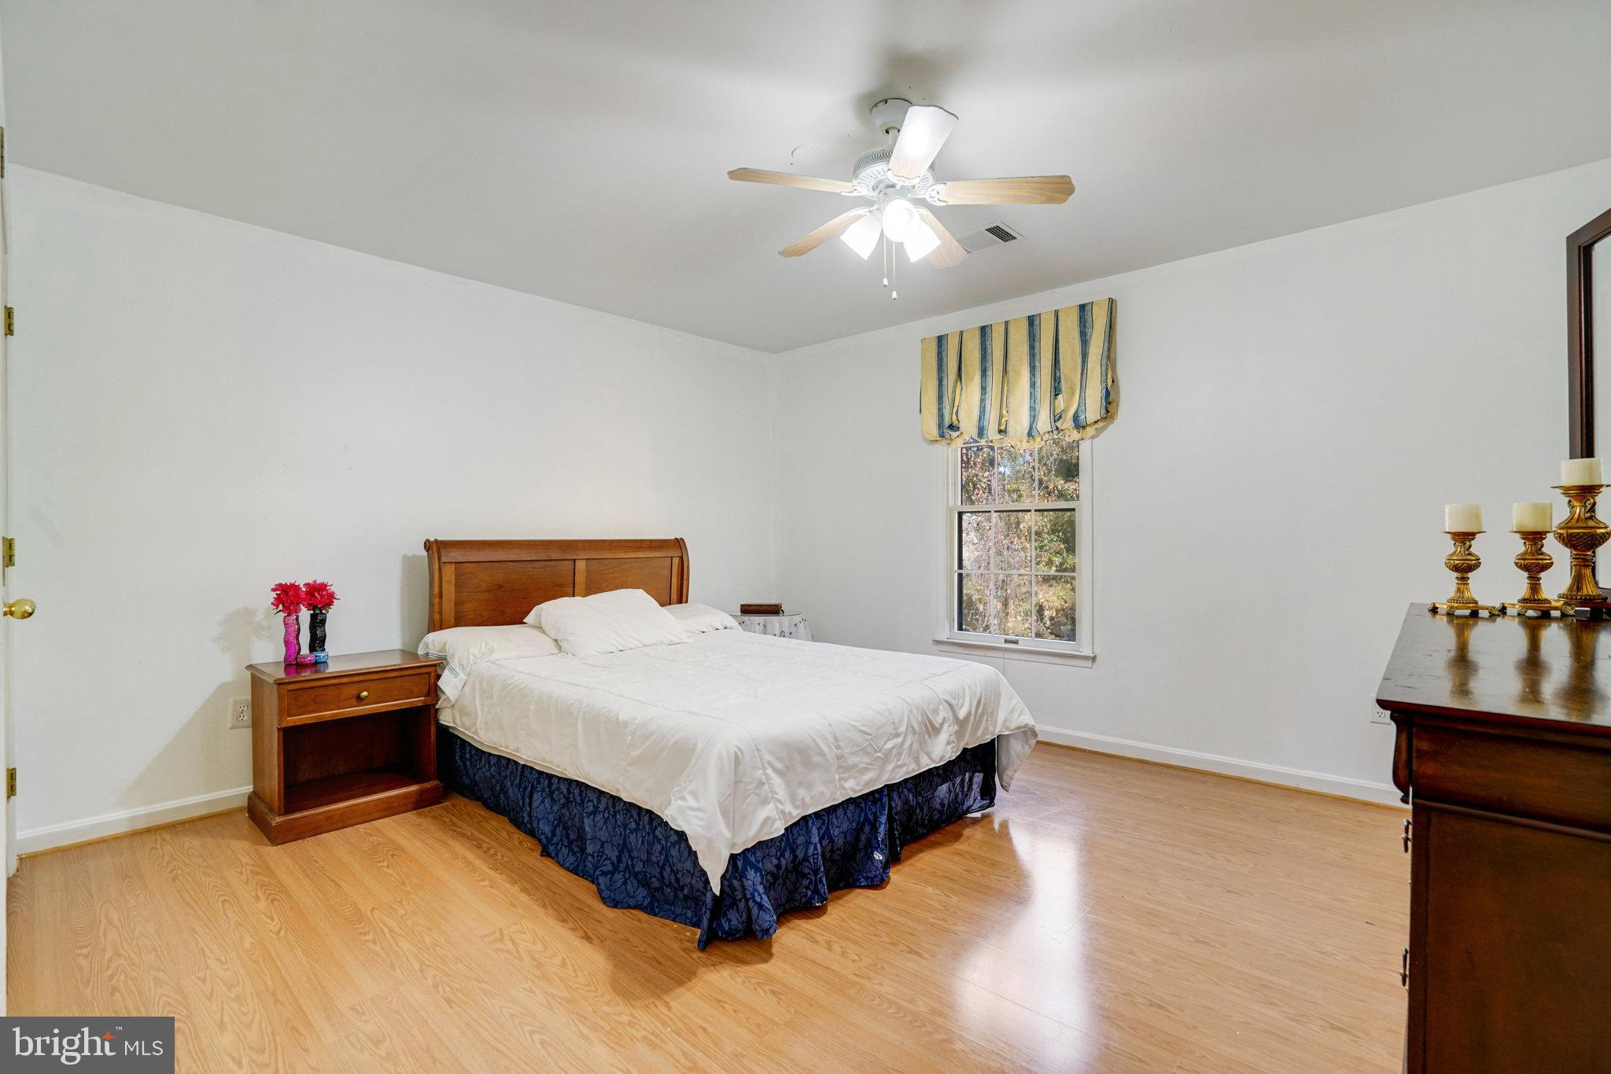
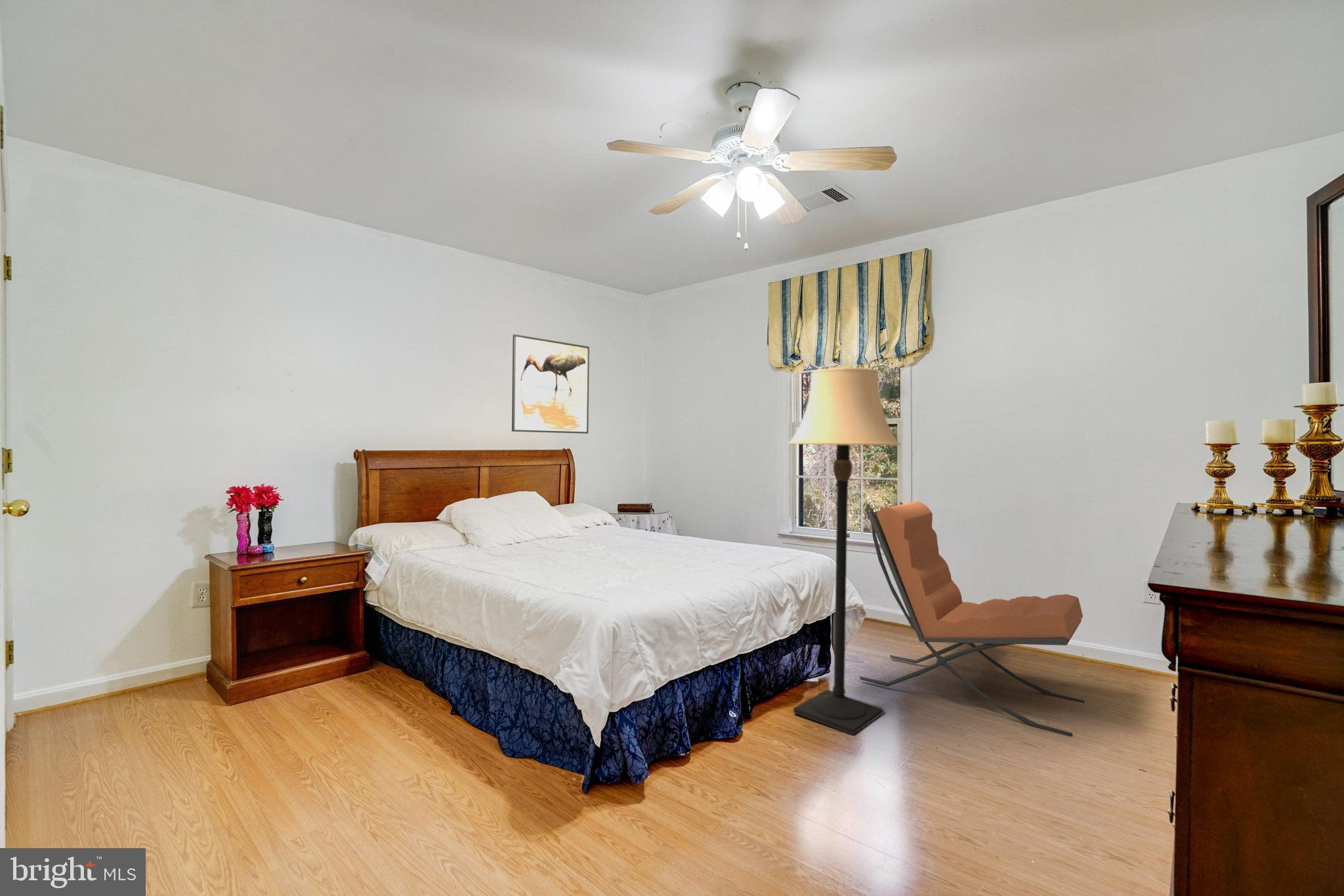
+ lounge chair (967, 602)
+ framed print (553, 386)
+ lamp (841, 542)
